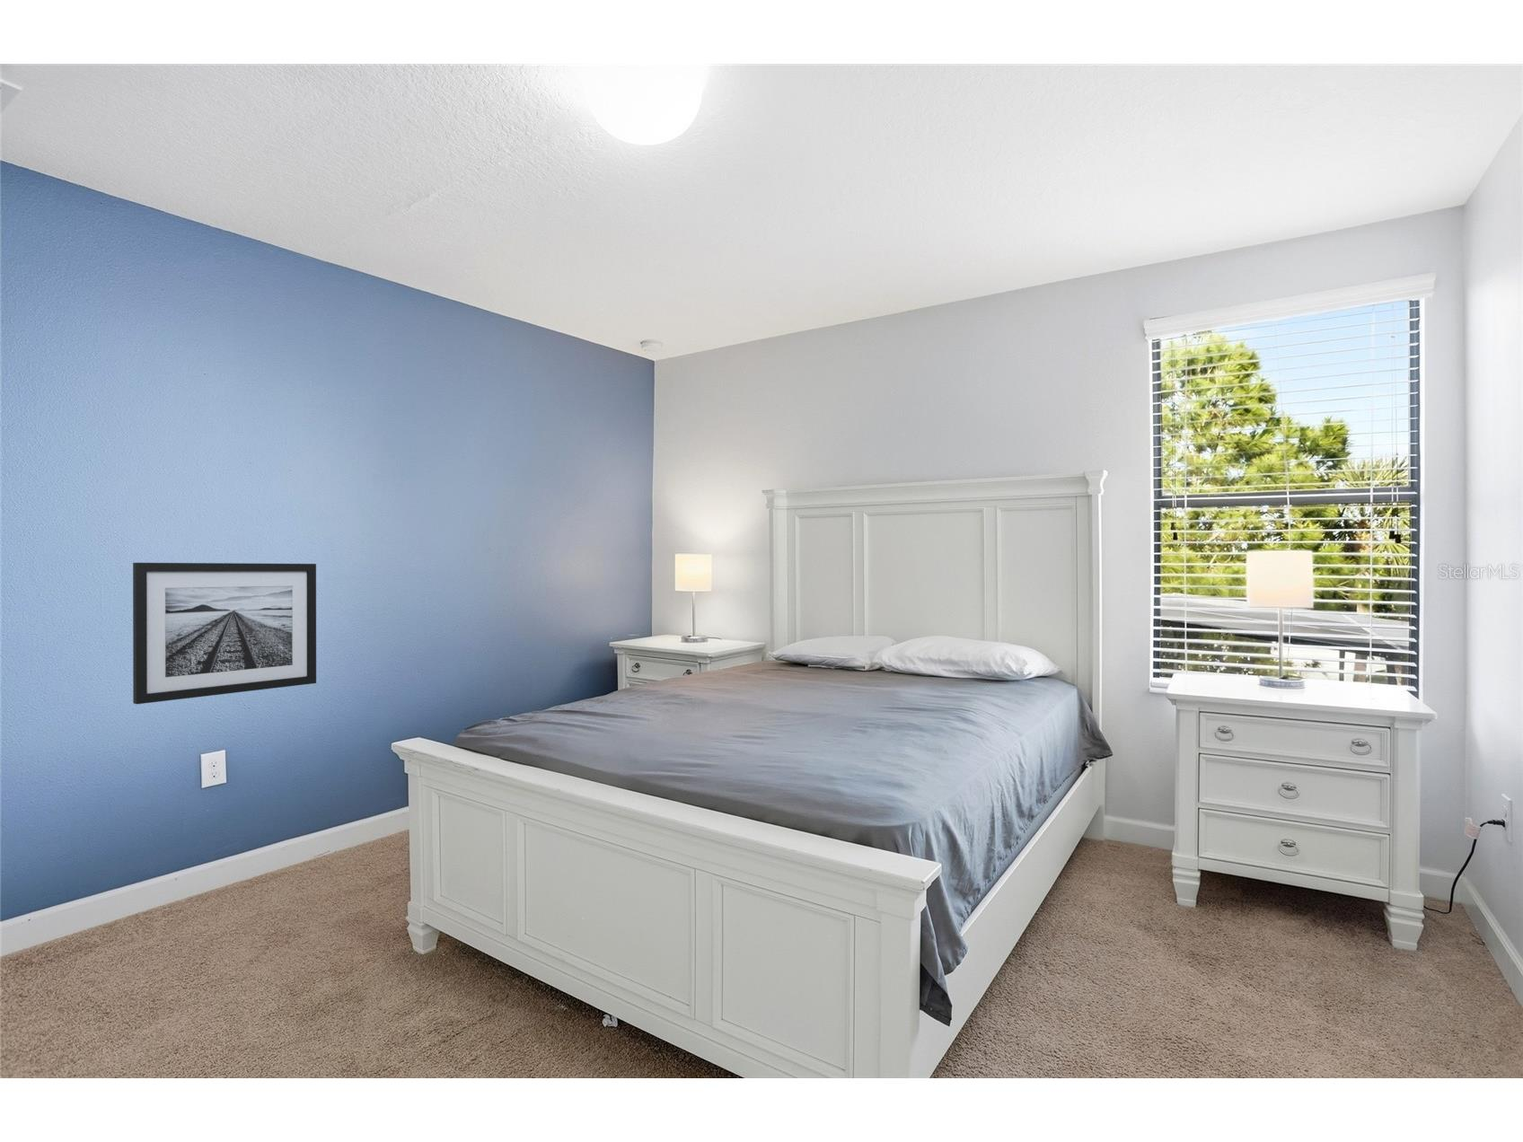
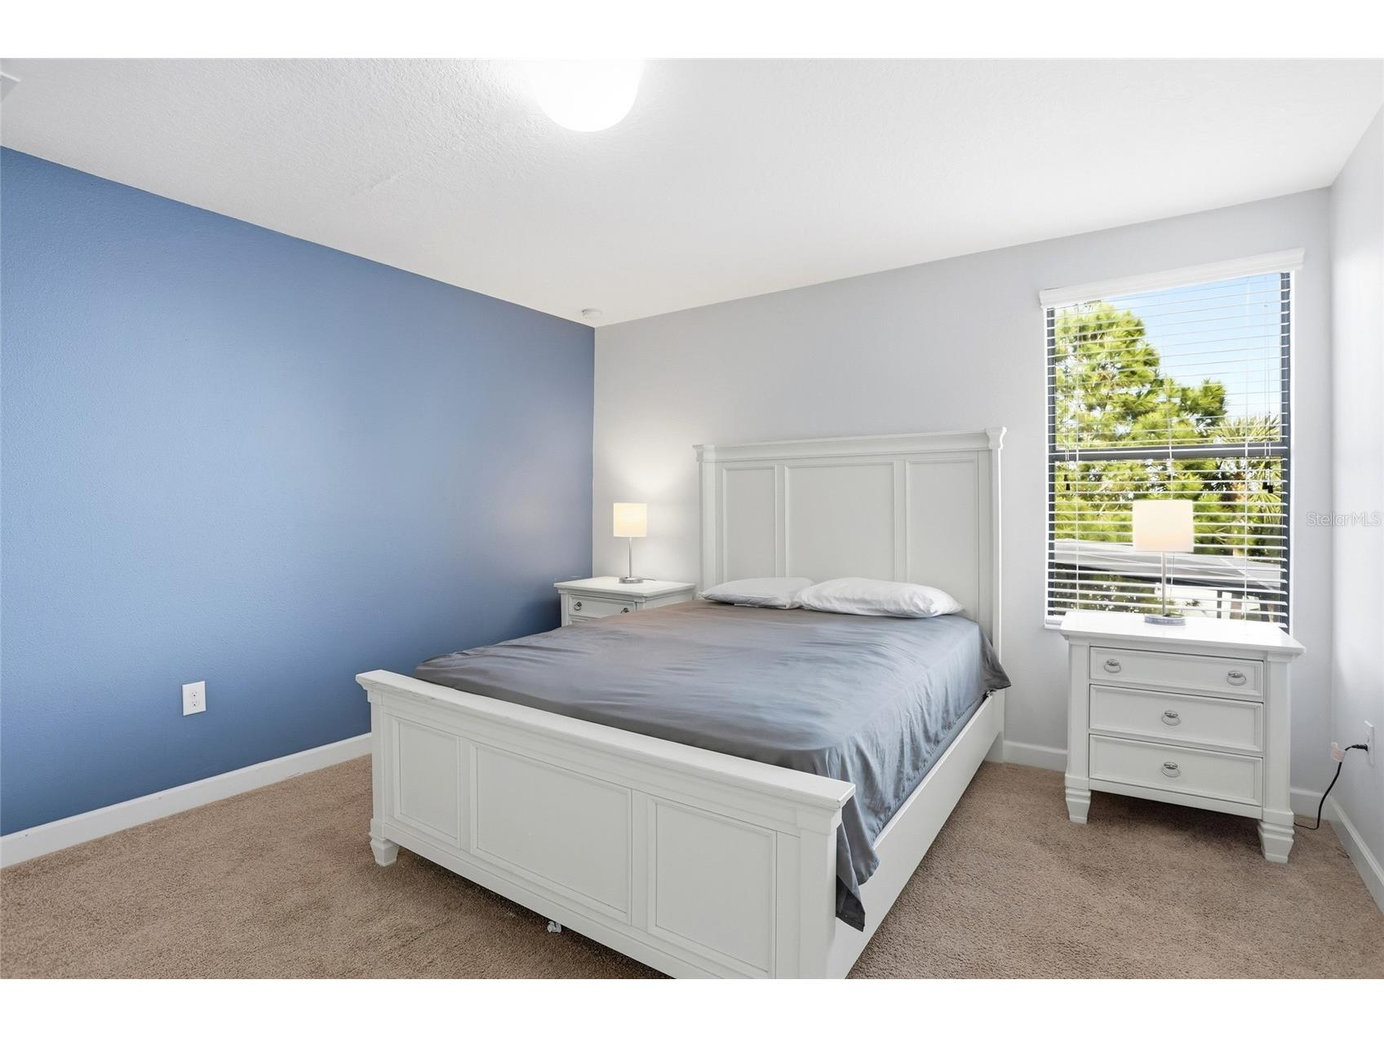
- wall art (231, 627)
